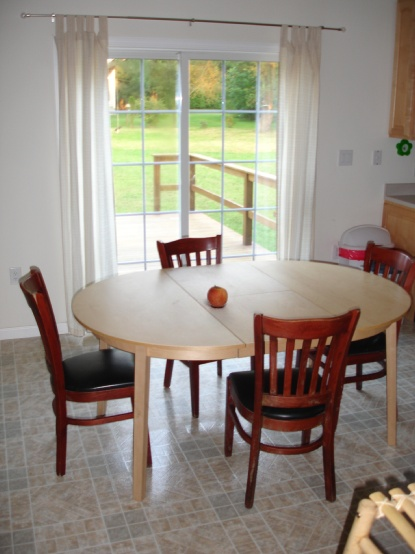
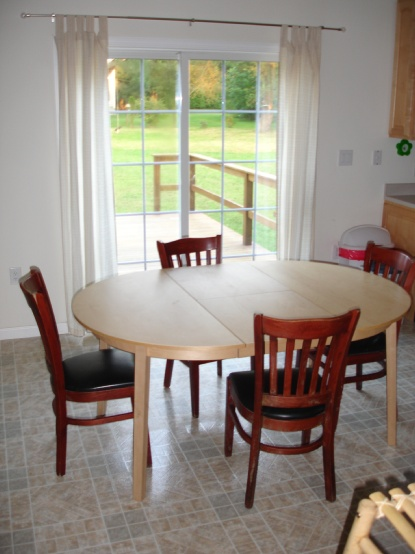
- apple (217, 295)
